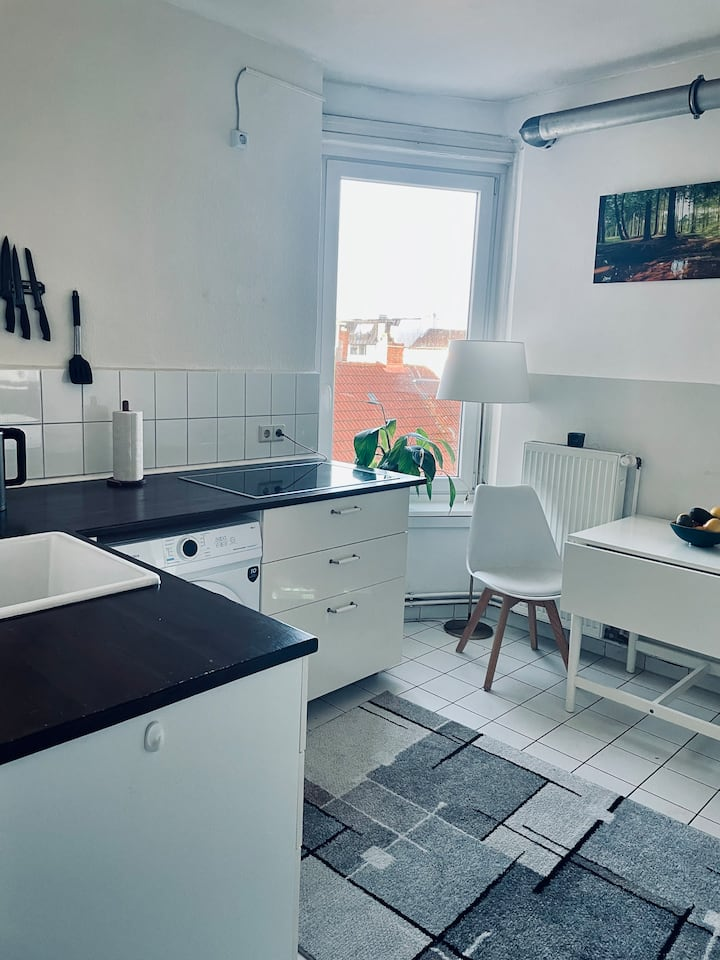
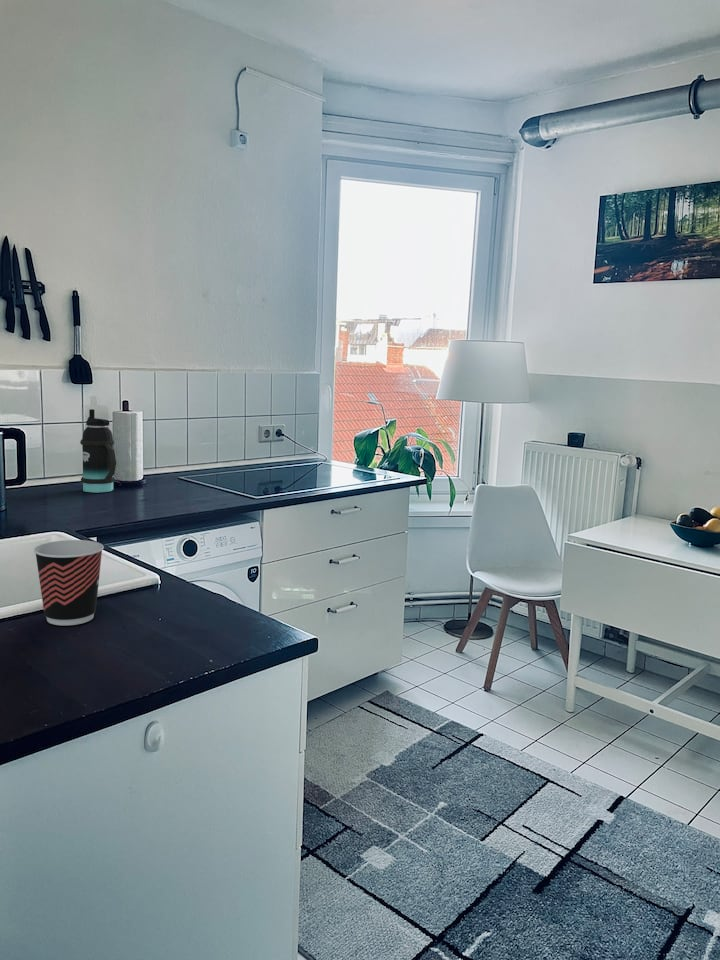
+ bottle (101, 450)
+ cup (69, 582)
